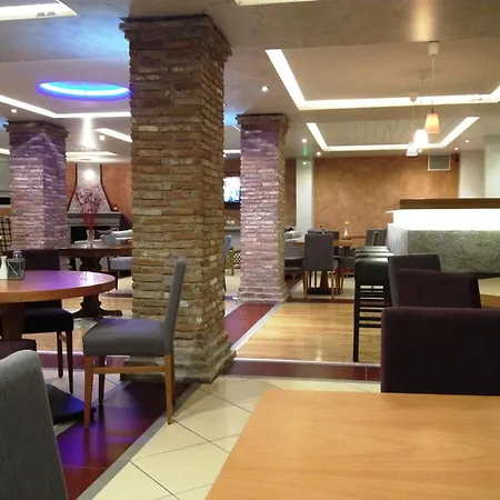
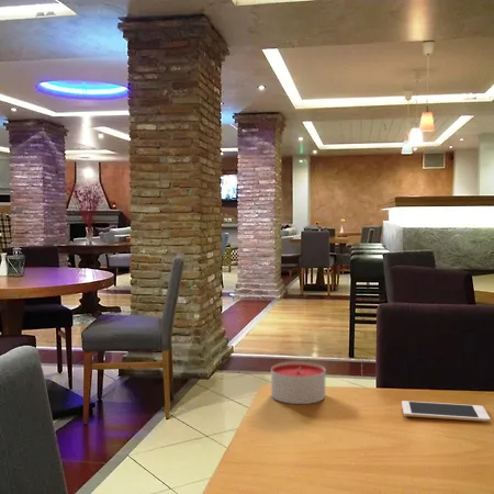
+ candle (297, 381)
+ cell phone (444, 411)
